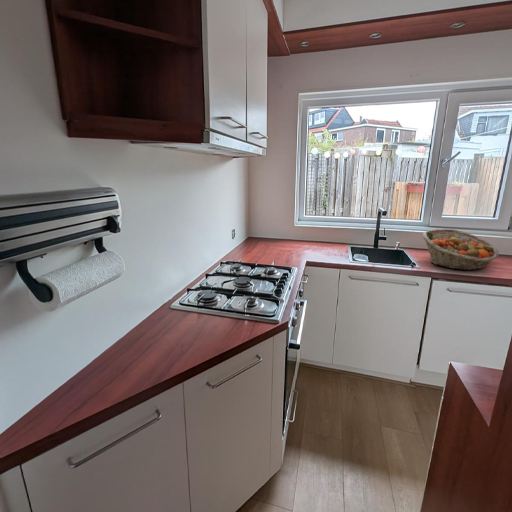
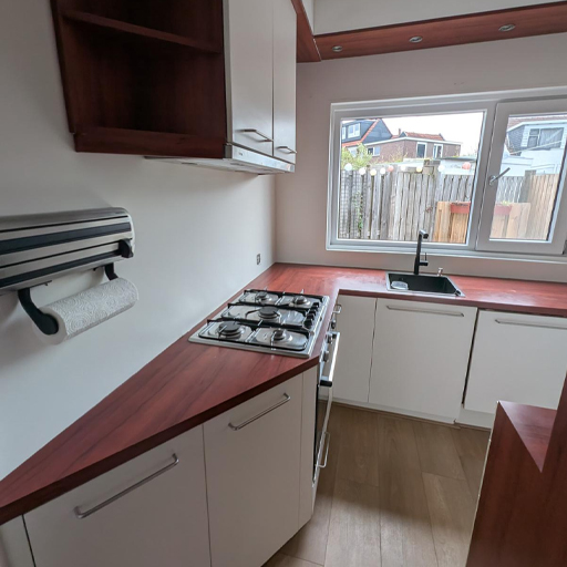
- fruit basket (458, 248)
